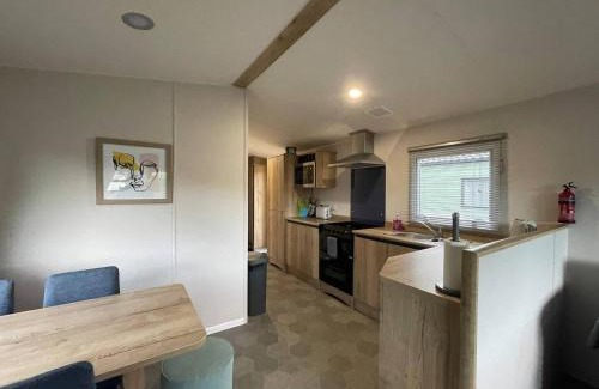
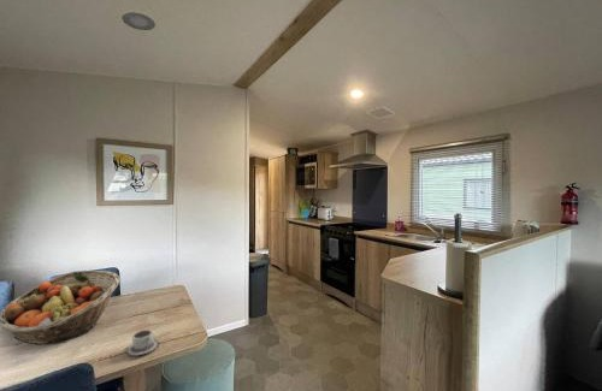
+ fruit basket (64, 303)
+ cup (142, 340)
